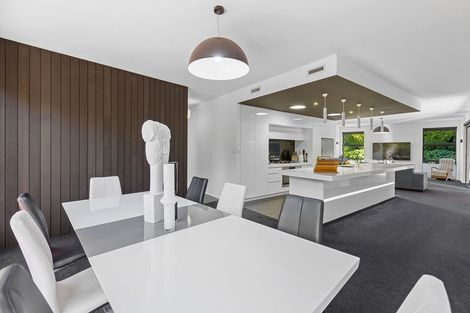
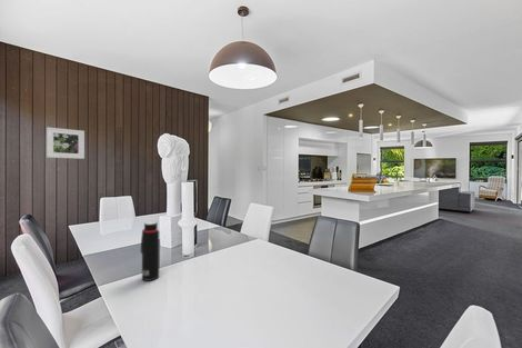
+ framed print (66, 143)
+ water bottle (149, 250)
